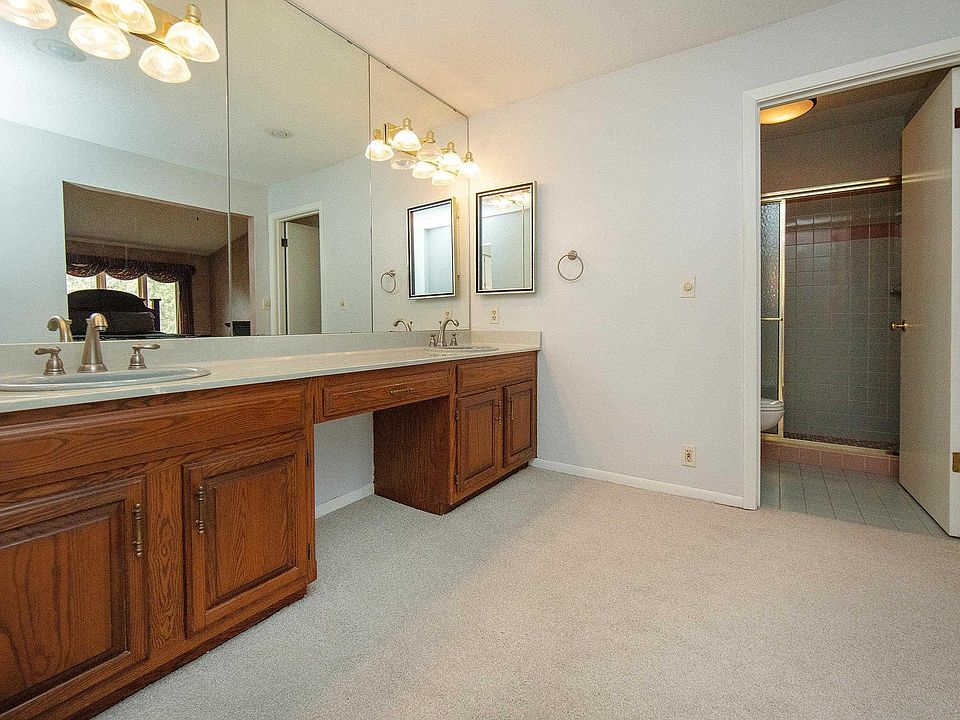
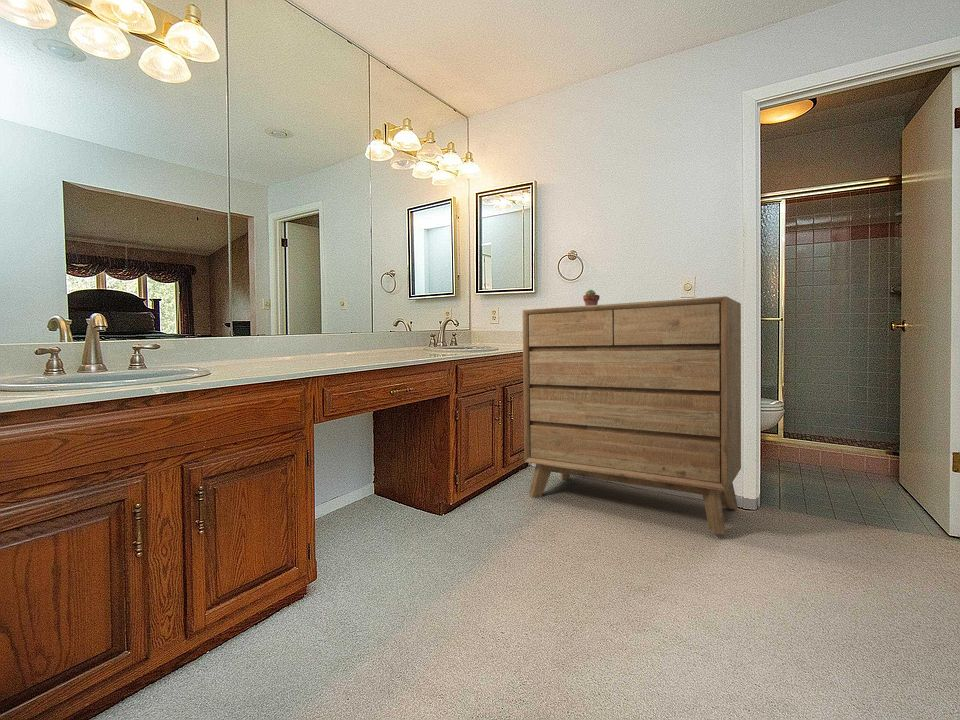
+ dresser (627, 404)
+ potted succulent (591, 299)
